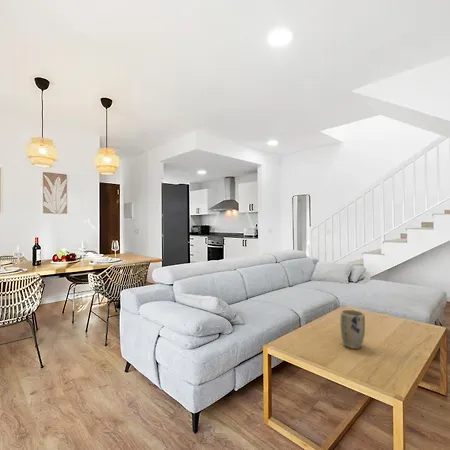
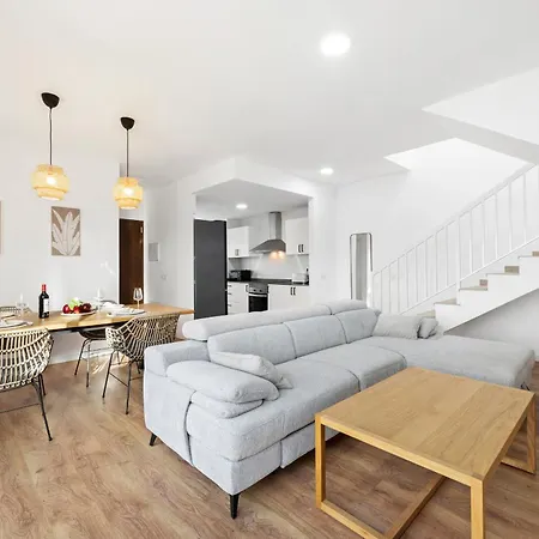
- plant pot (352, 329)
